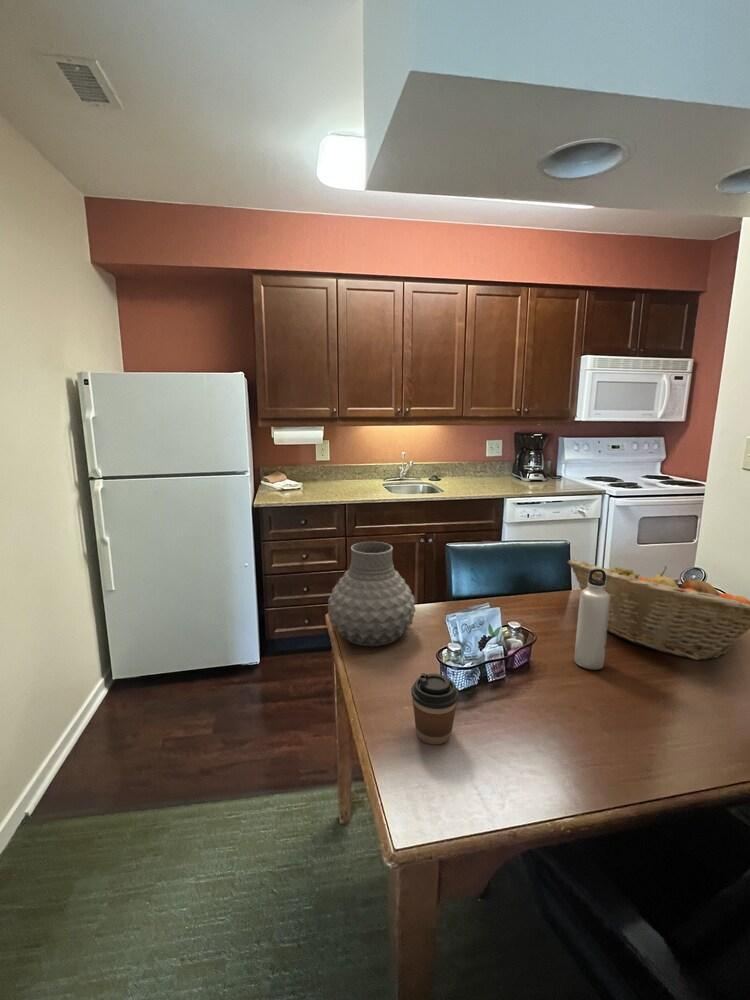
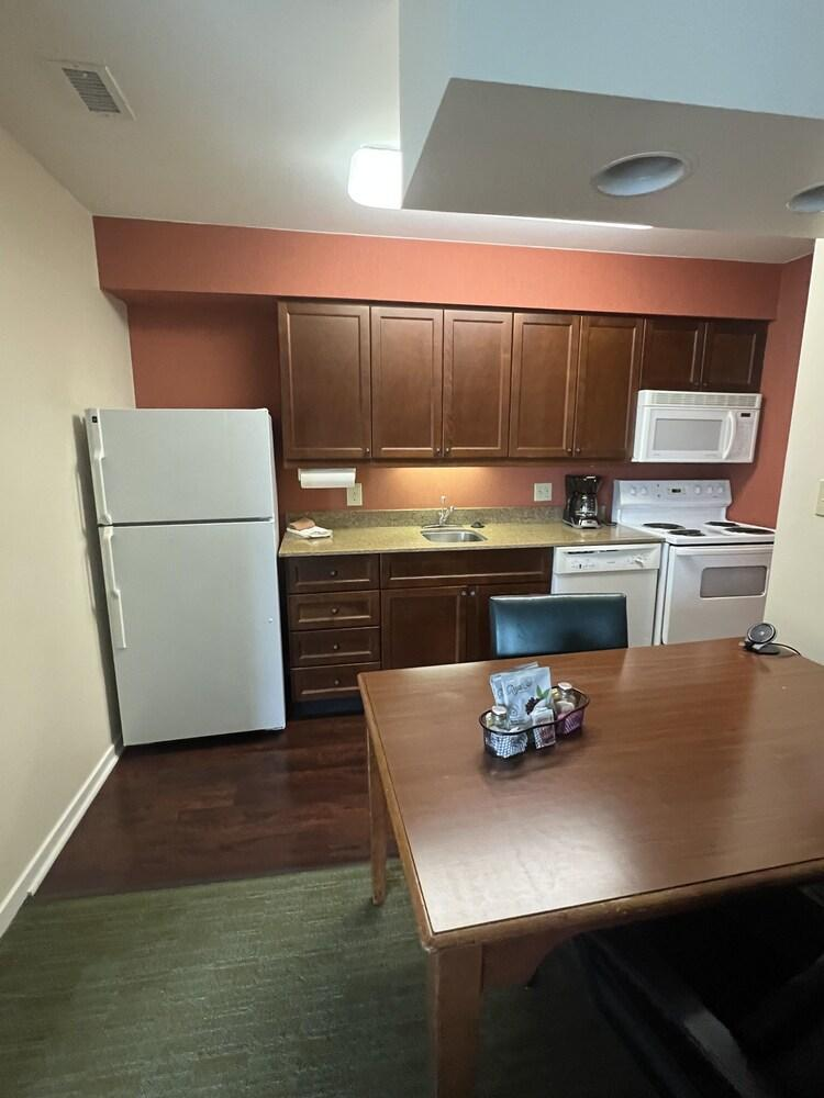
- water bottle (593, 617)
- coffee cup (434, 705)
- vase (371, 590)
- fruit basket (655, 598)
